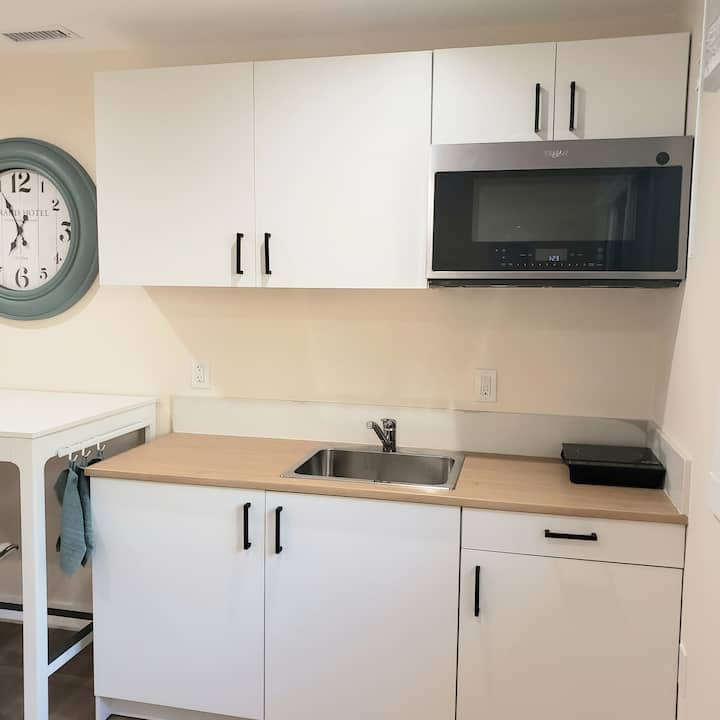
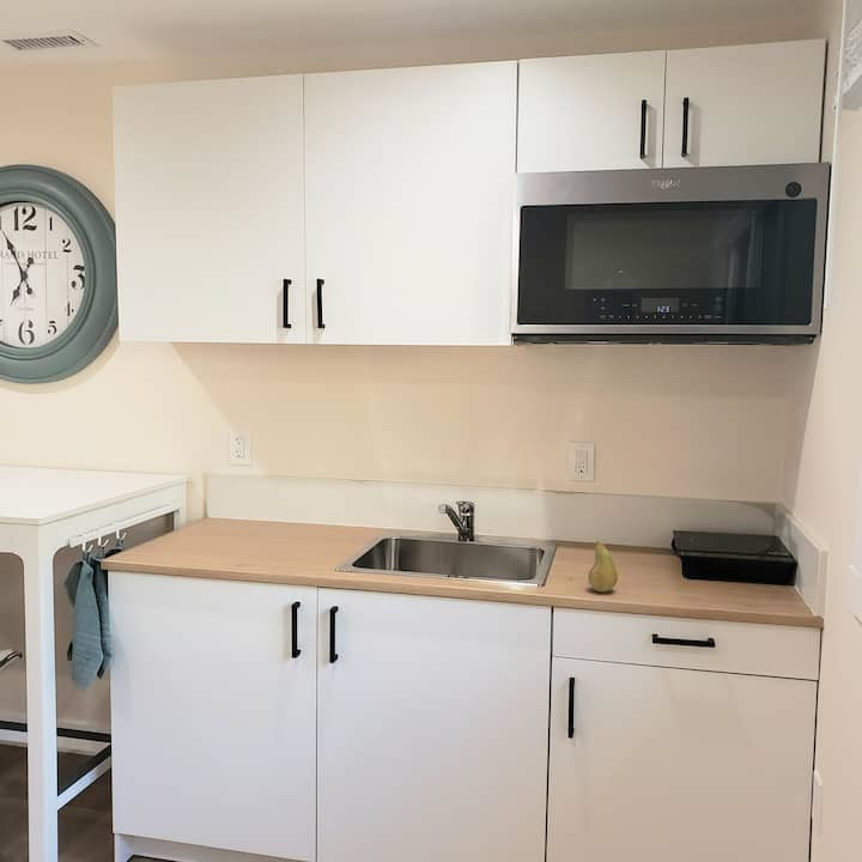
+ fruit (603, 565)
